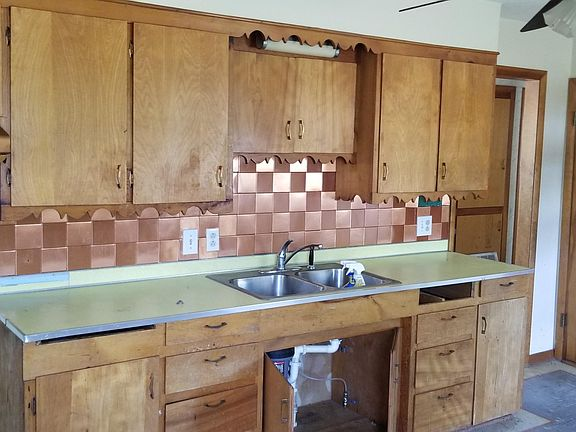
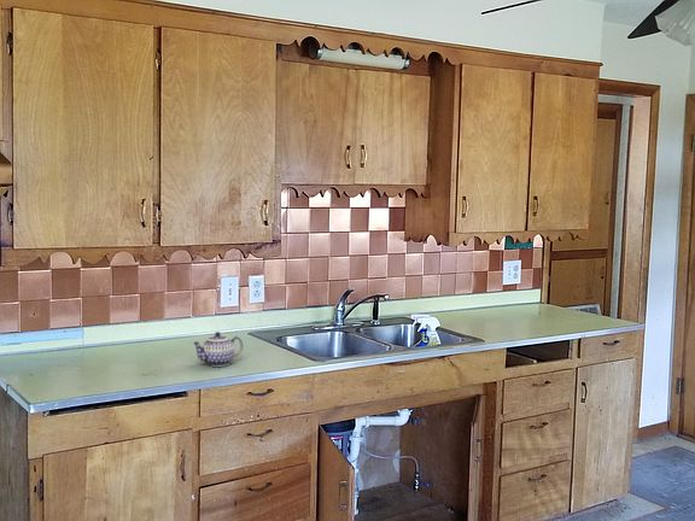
+ teapot (217, 347)
